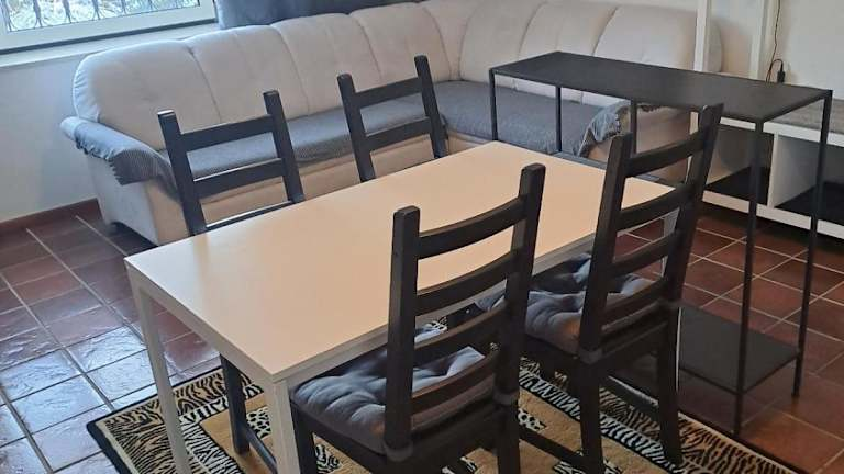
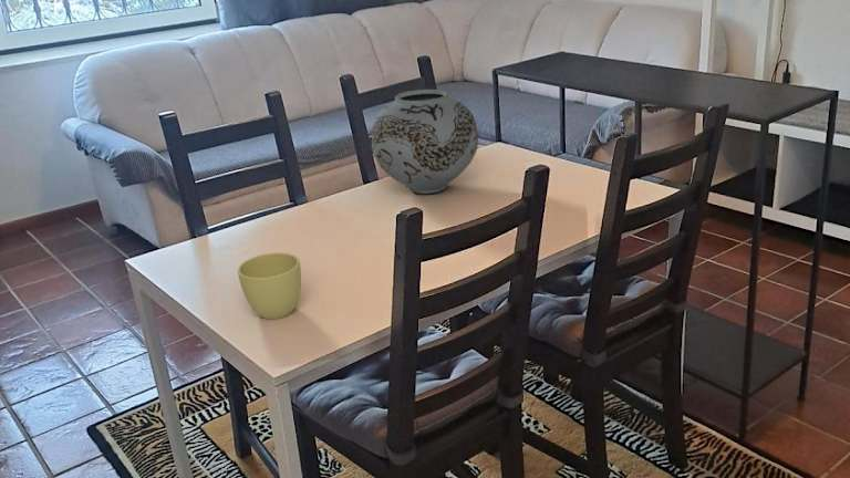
+ vase (424, 142)
+ cup (274, 284)
